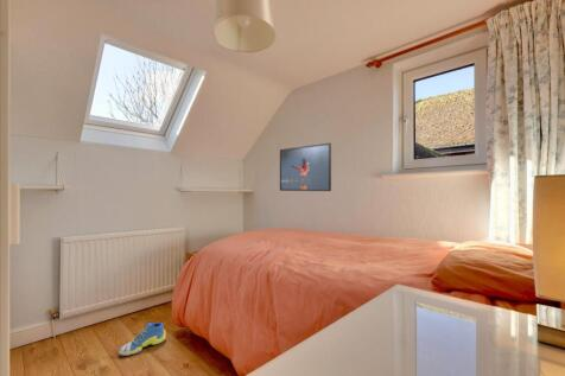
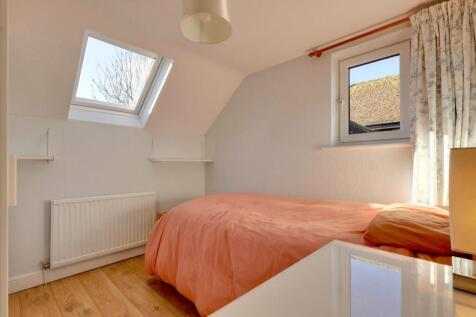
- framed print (303, 168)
- sneaker (142, 334)
